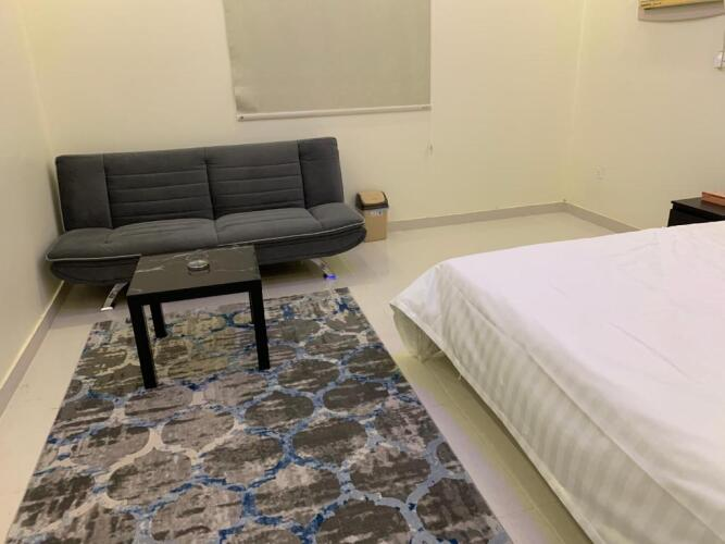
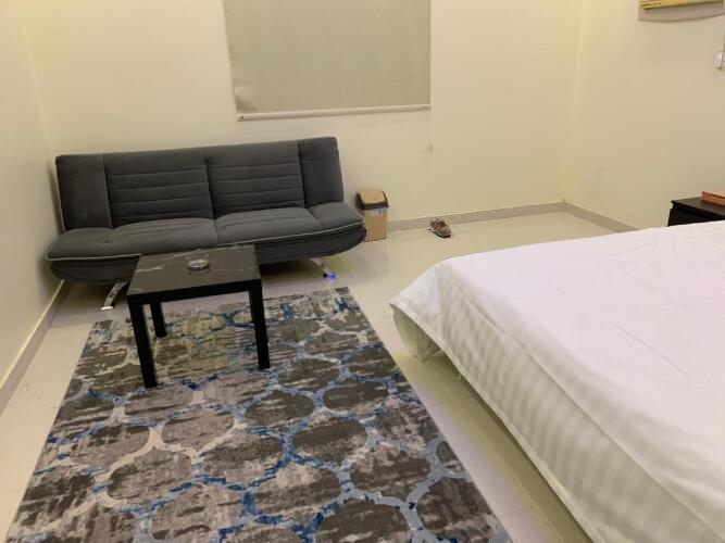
+ shoe (440, 226)
